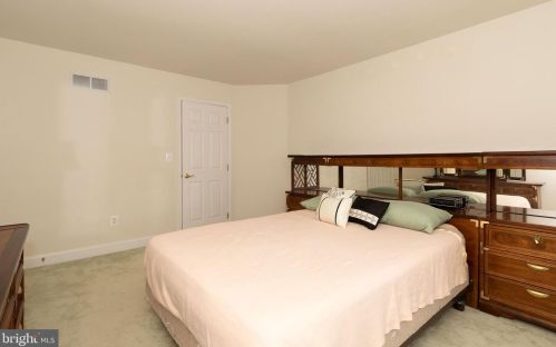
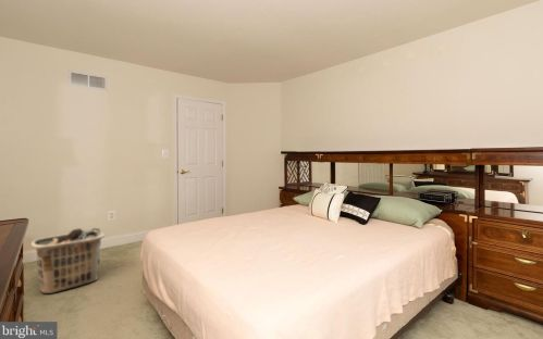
+ clothes hamper (70, 255)
